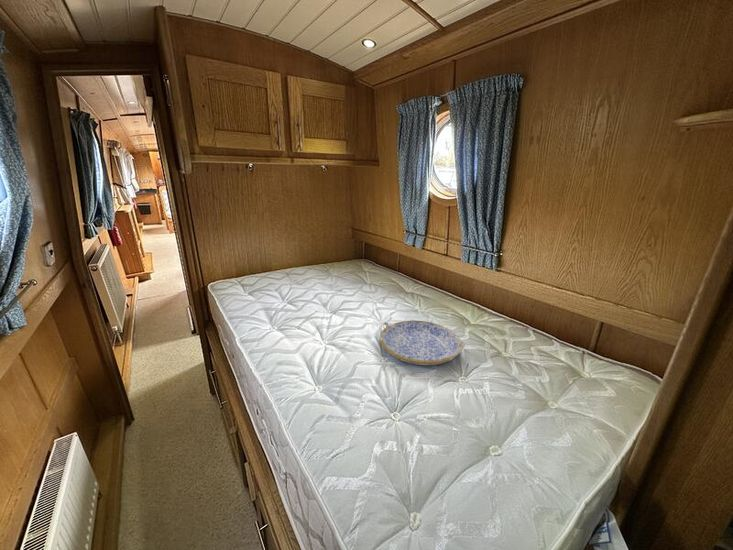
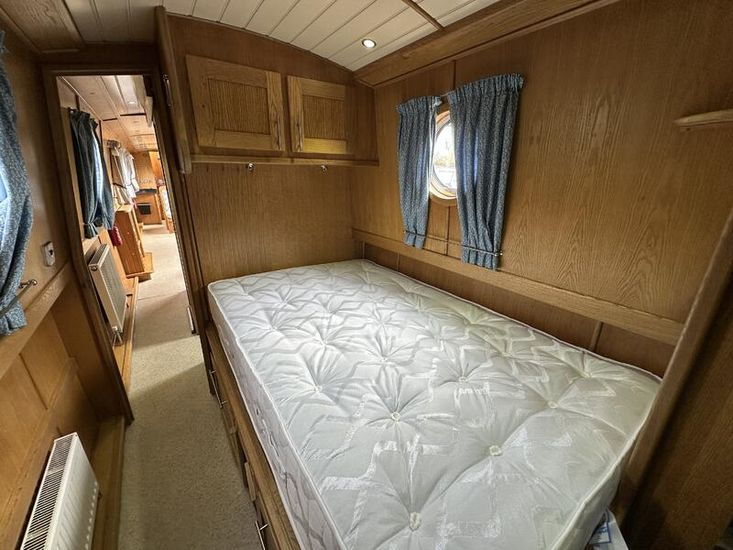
- serving tray (419, 340)
